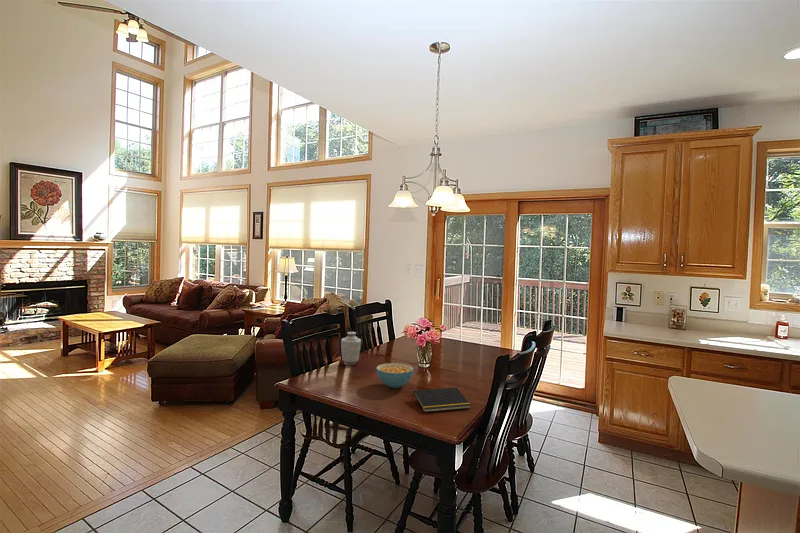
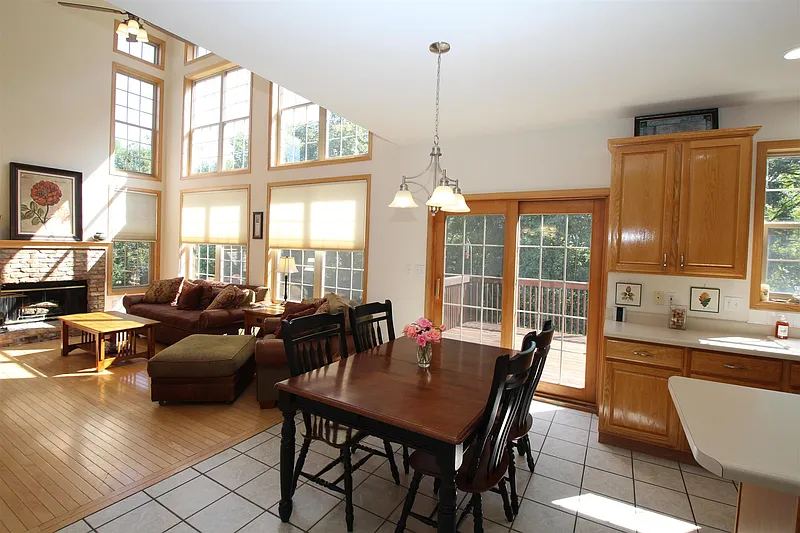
- vase (351, 348)
- cereal bowl (394, 377)
- notepad (441, 399)
